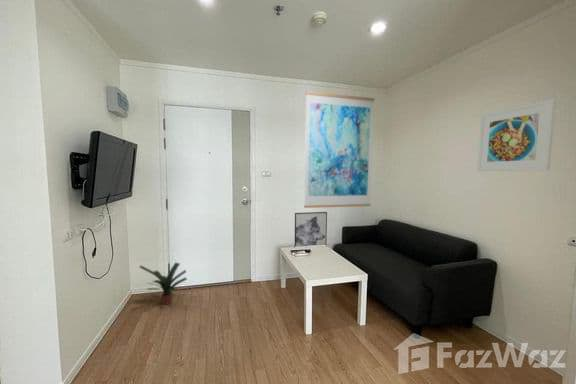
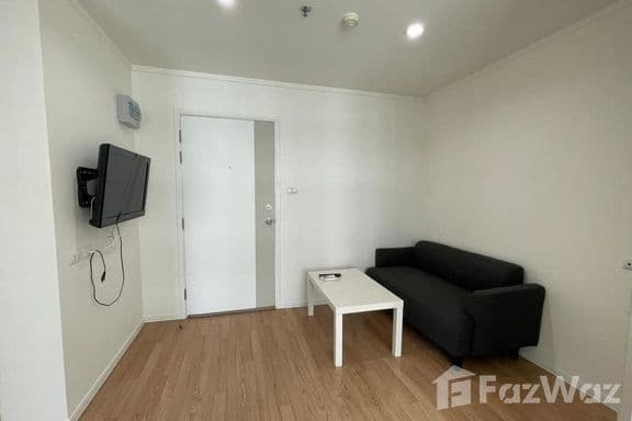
- potted plant (164, 283)
- wall art (310, 232)
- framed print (511, 139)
- wall art (339, 152)
